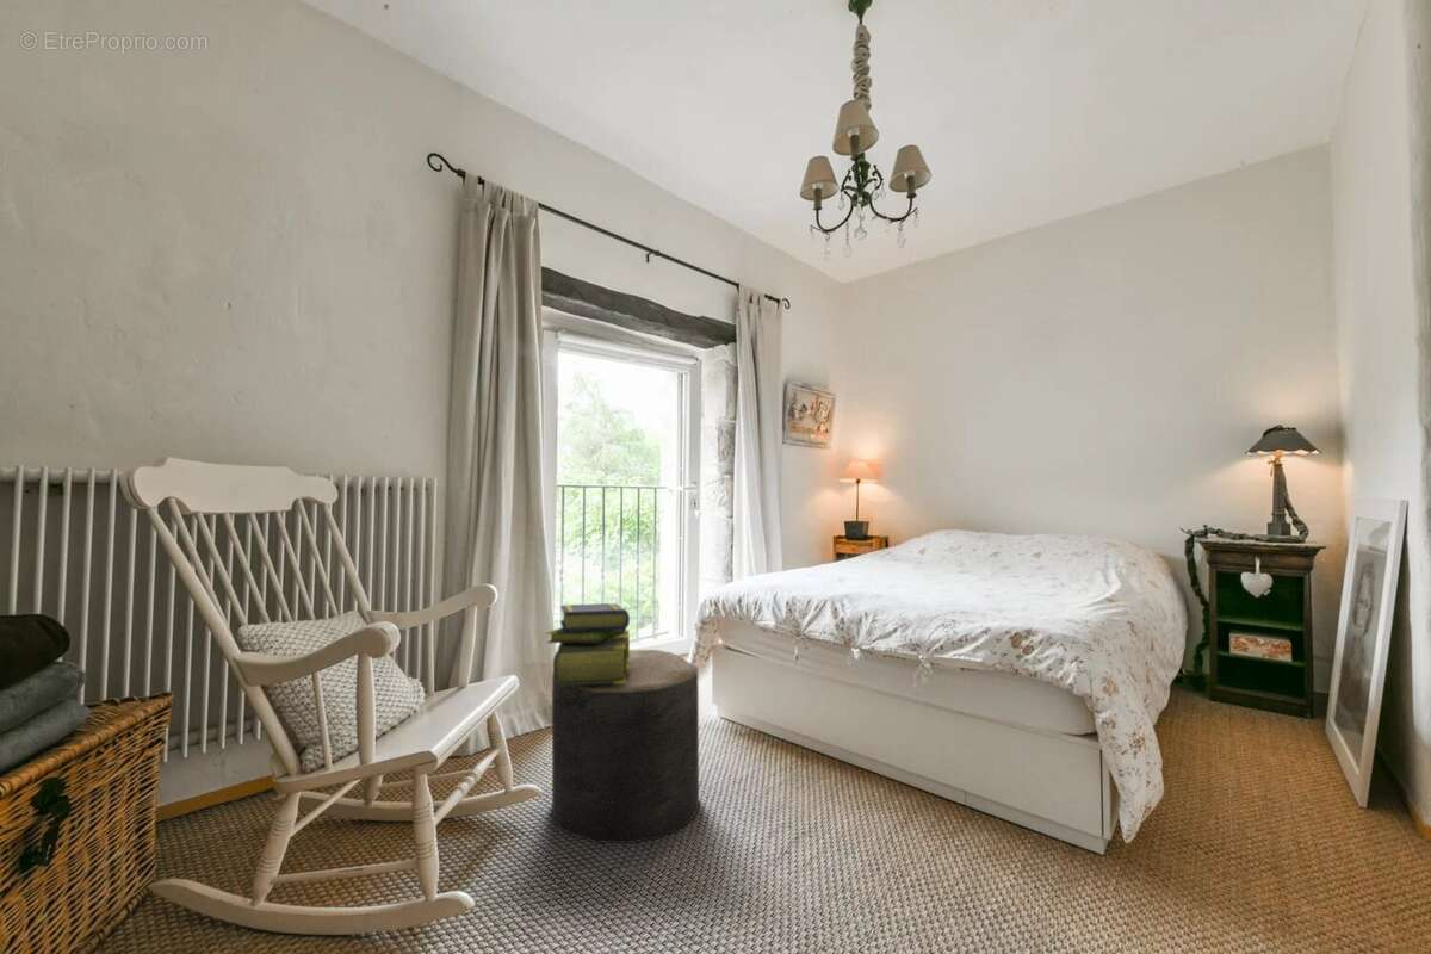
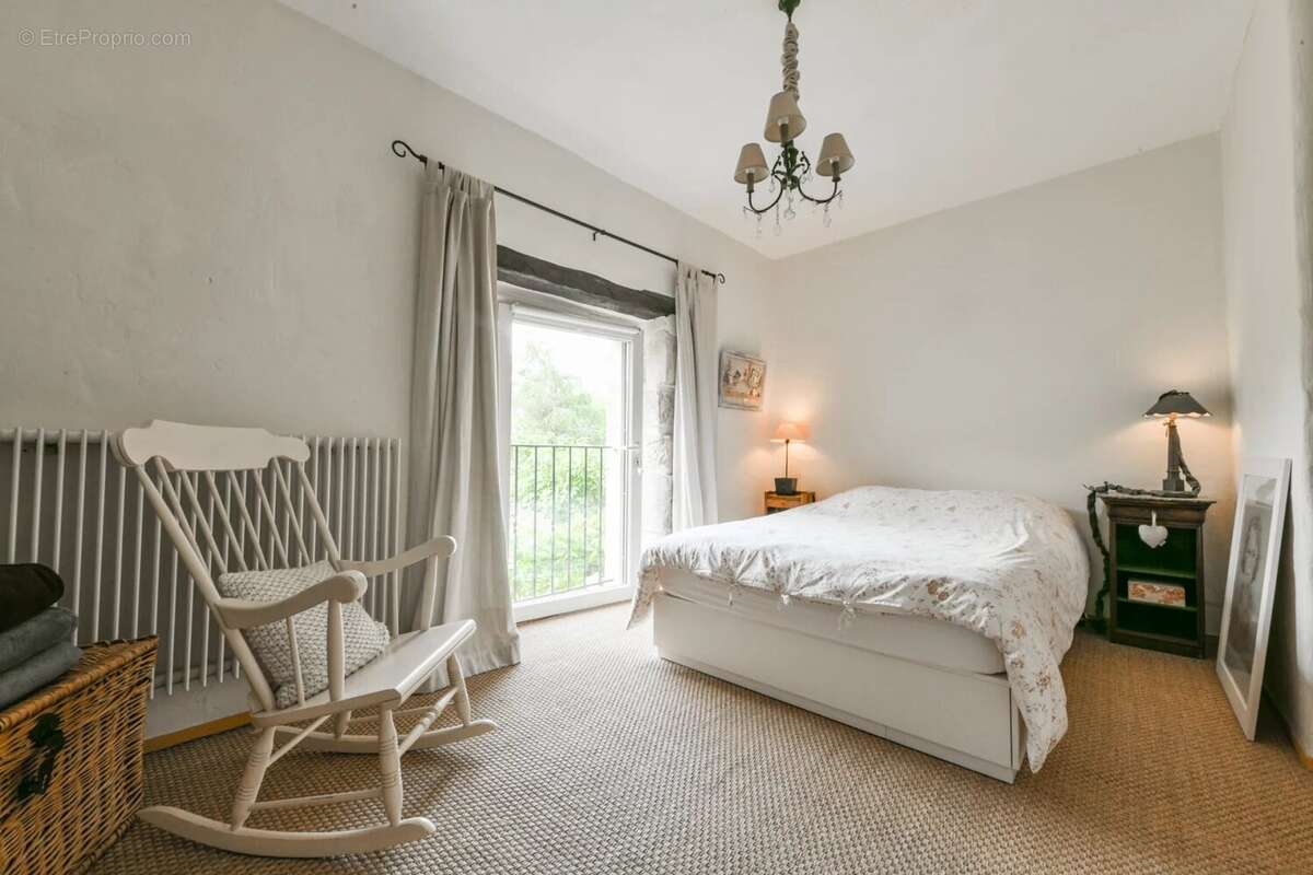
- stool (626, 735)
- stack of books (591, 638)
